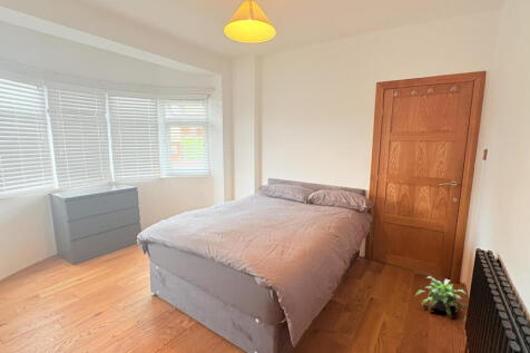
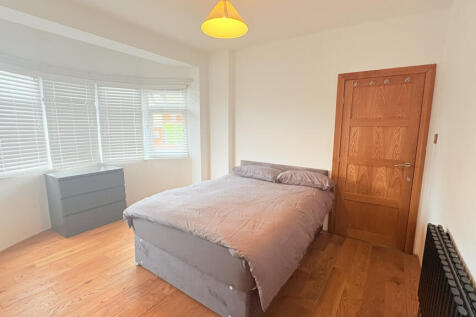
- potted plant (440, 293)
